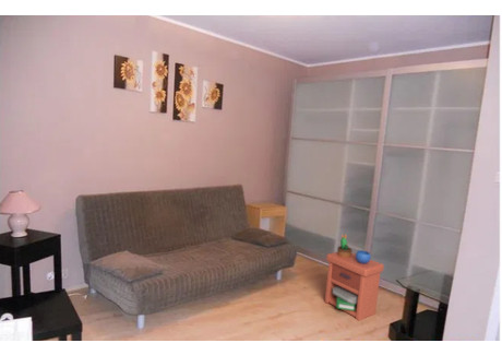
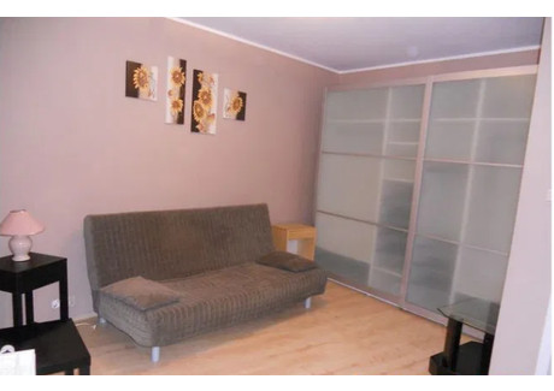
- nightstand (351, 273)
